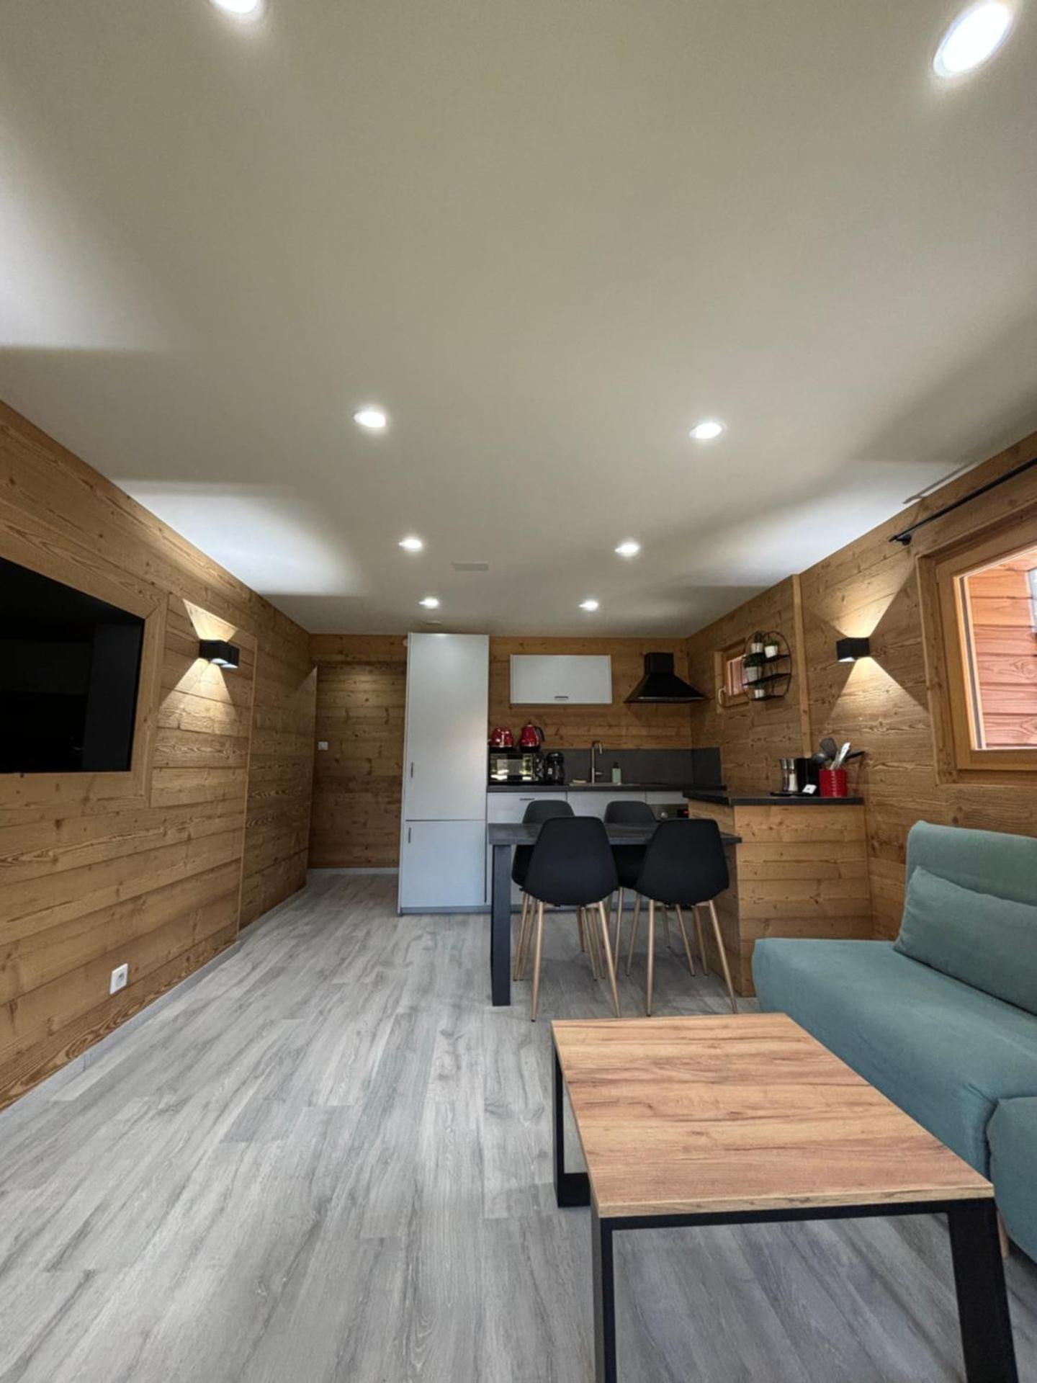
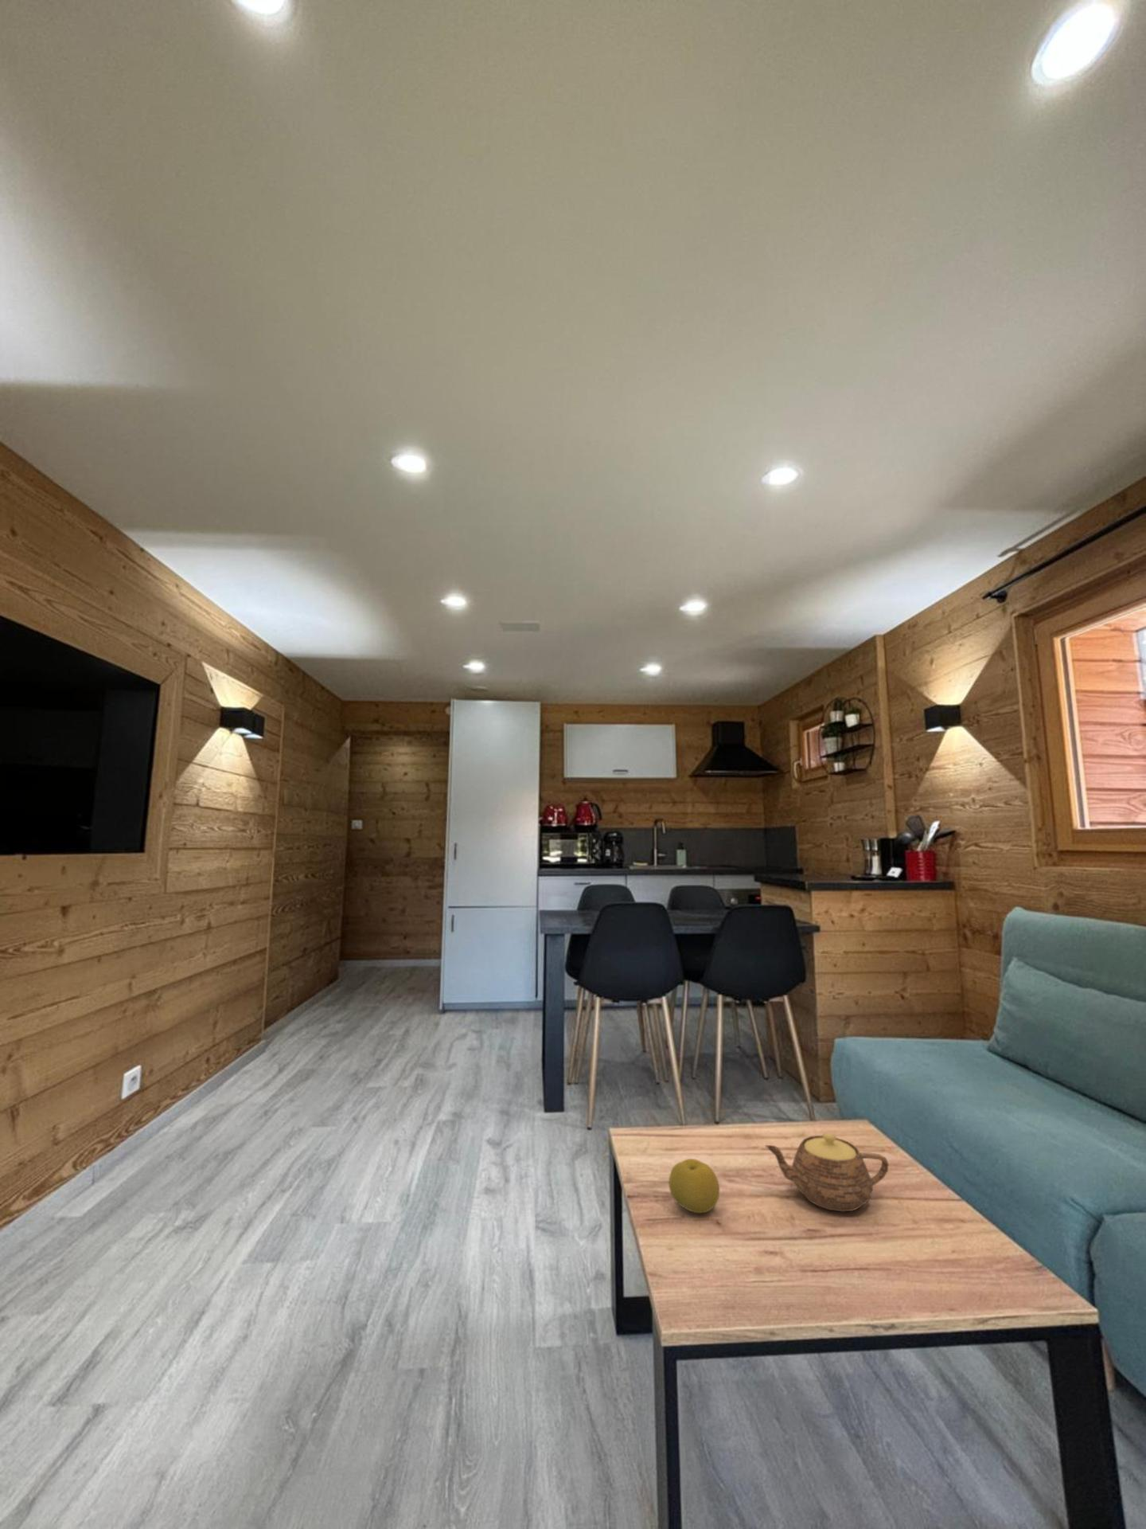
+ fruit (693, 1185)
+ teapot (826, 1165)
